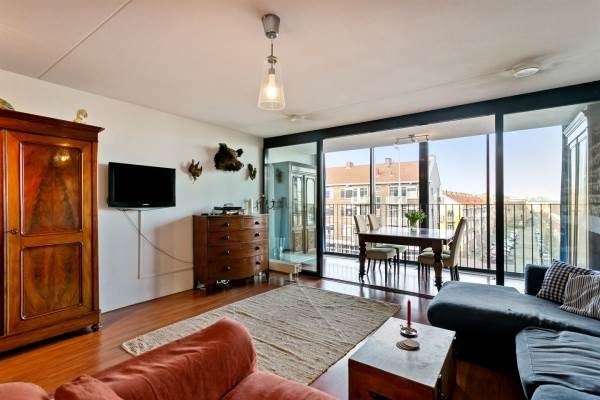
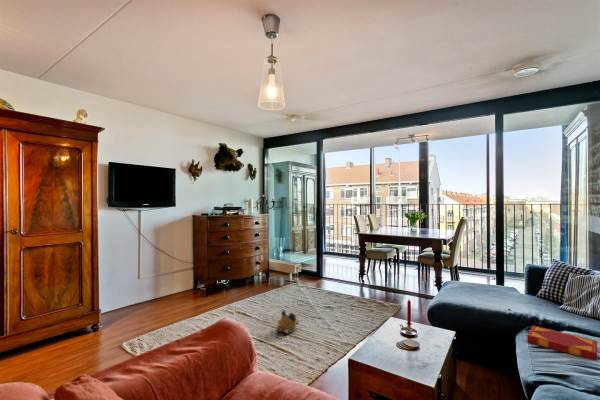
+ plush toy (285, 322)
+ hardback book (561, 341)
